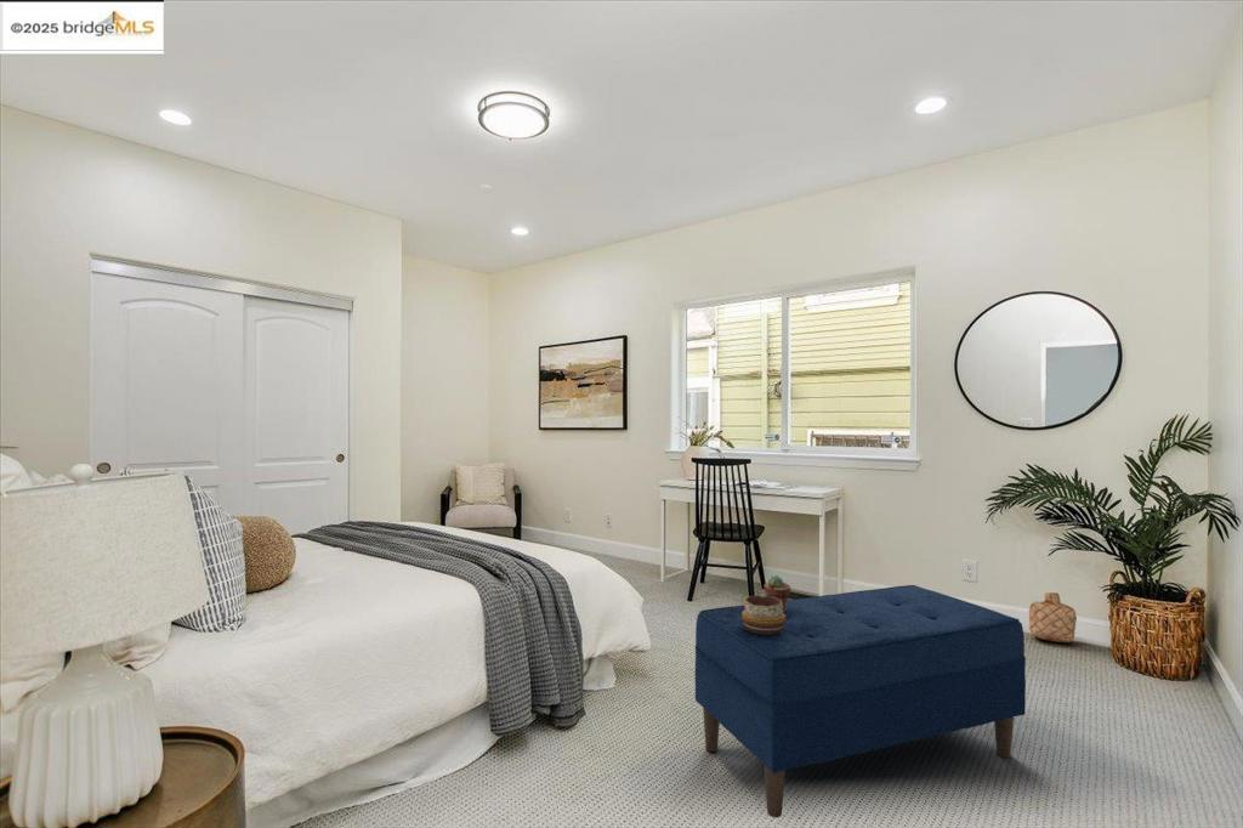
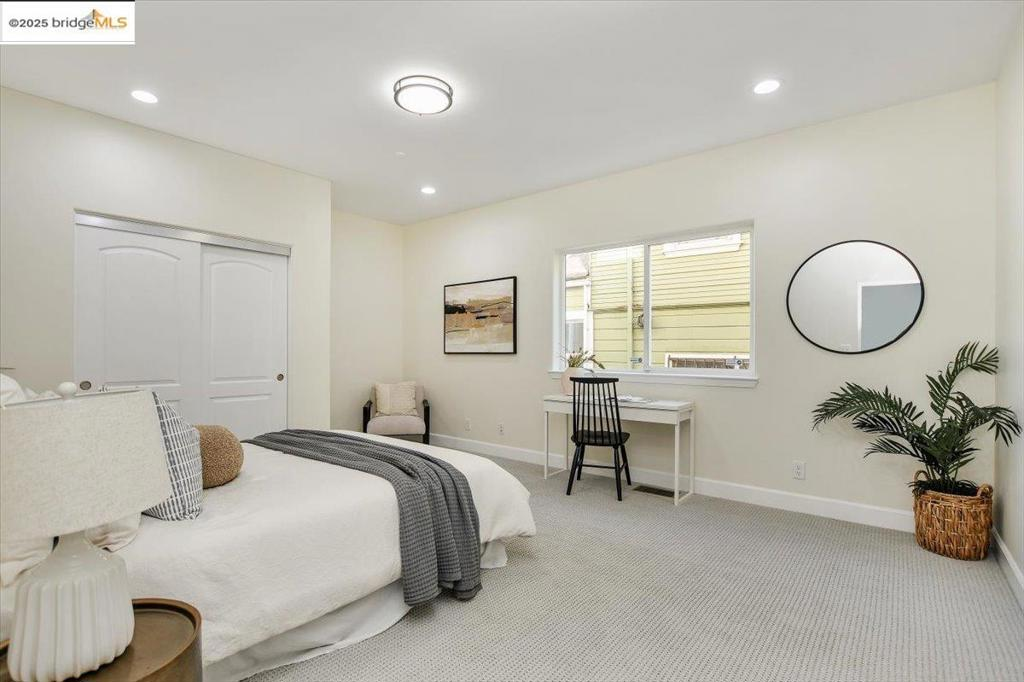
- decorative bowl (764, 614)
- basket (1051, 616)
- bench (856, 682)
- potted succulent (777, 591)
